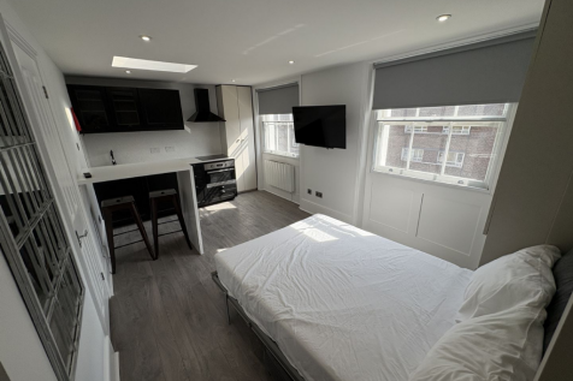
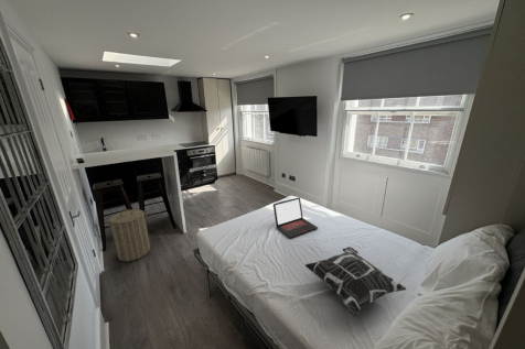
+ decorative pillow (351, 274)
+ laundry hamper (130, 231)
+ laptop (294, 216)
